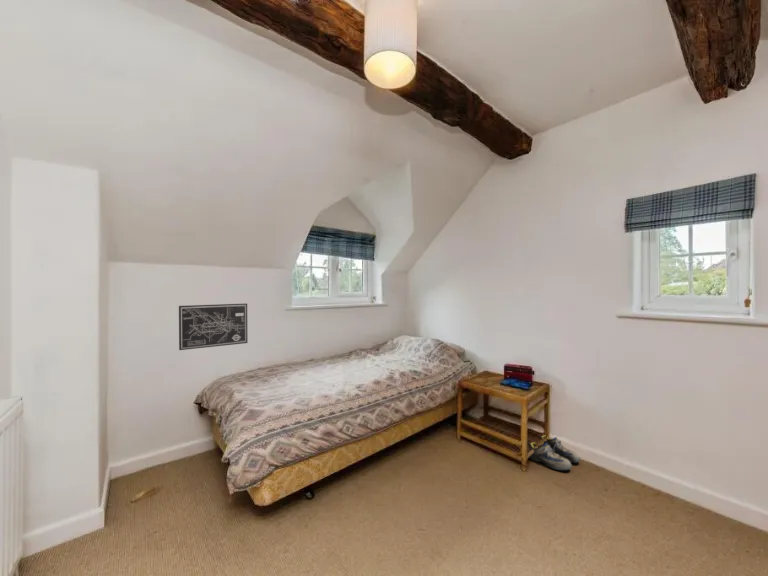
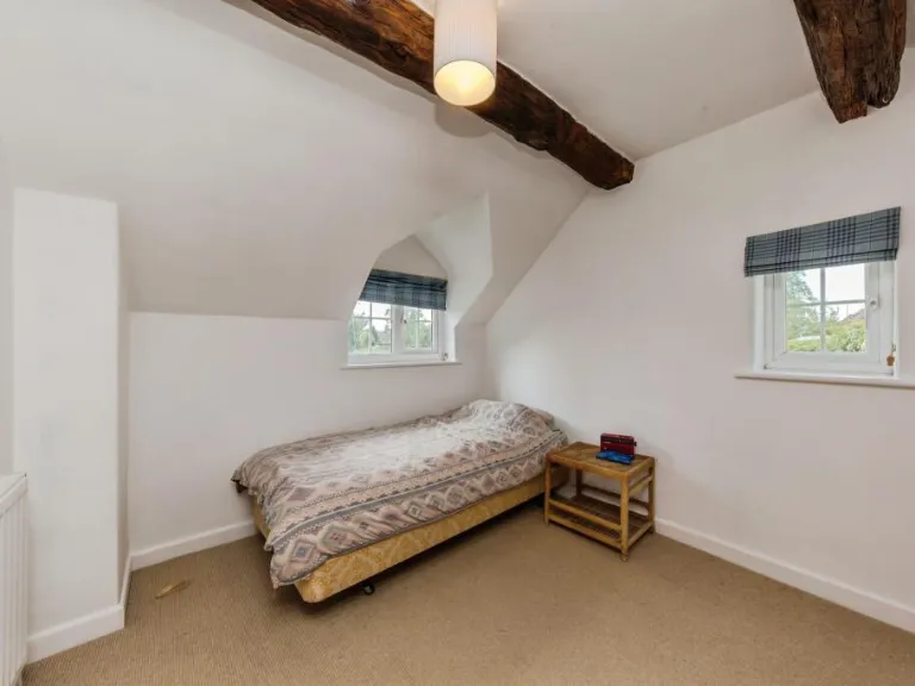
- shoe (553, 450)
- wall art (215, 325)
